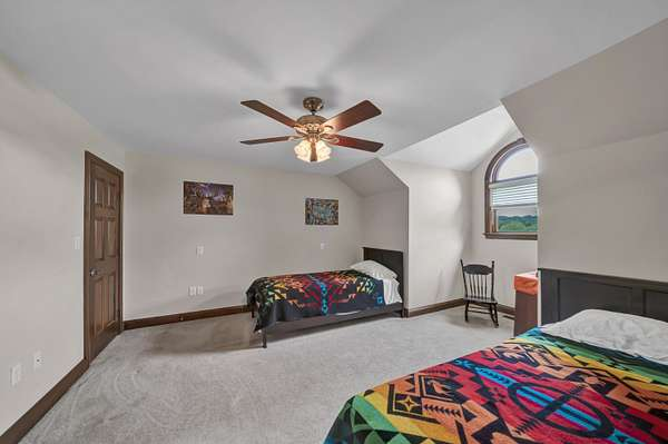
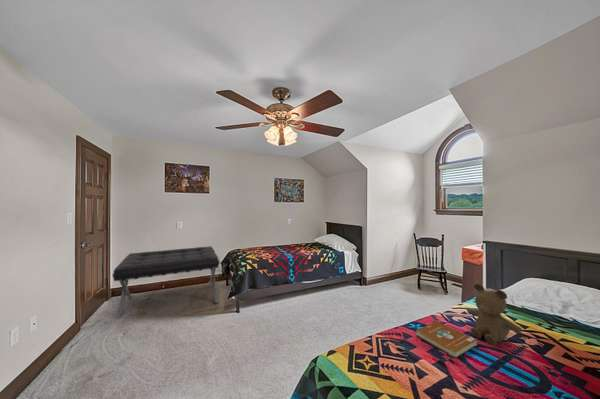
+ bench (172, 273)
+ teddy bear (490, 311)
+ book (445, 337)
